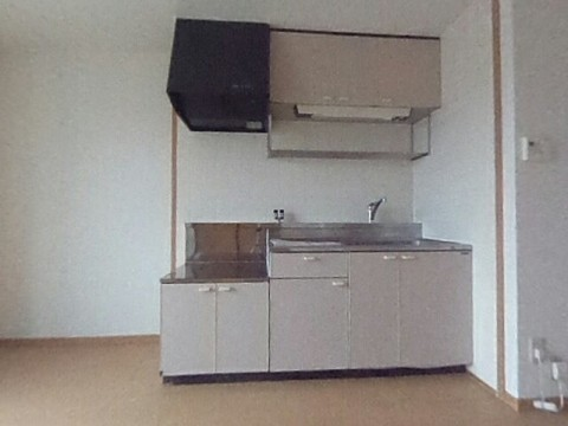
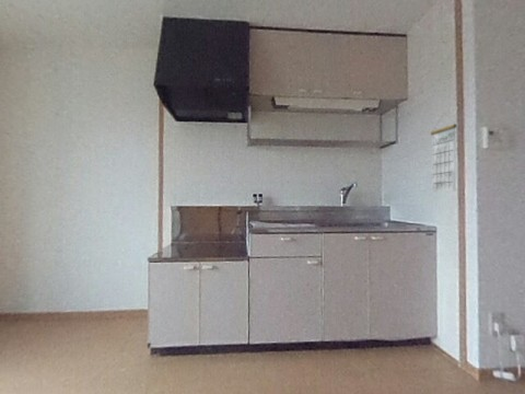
+ calendar (443, 152)
